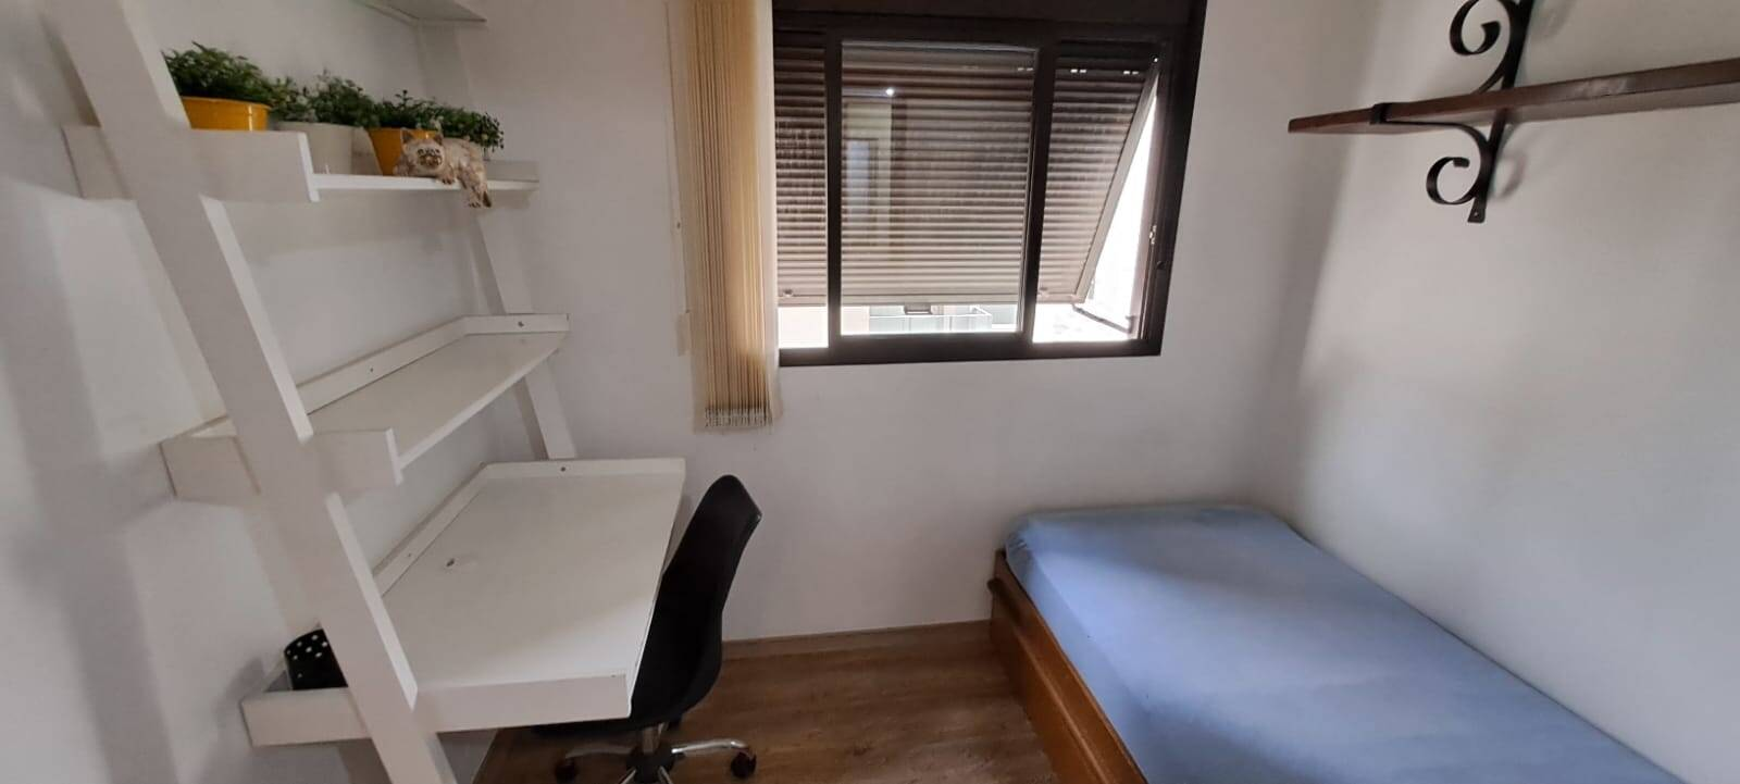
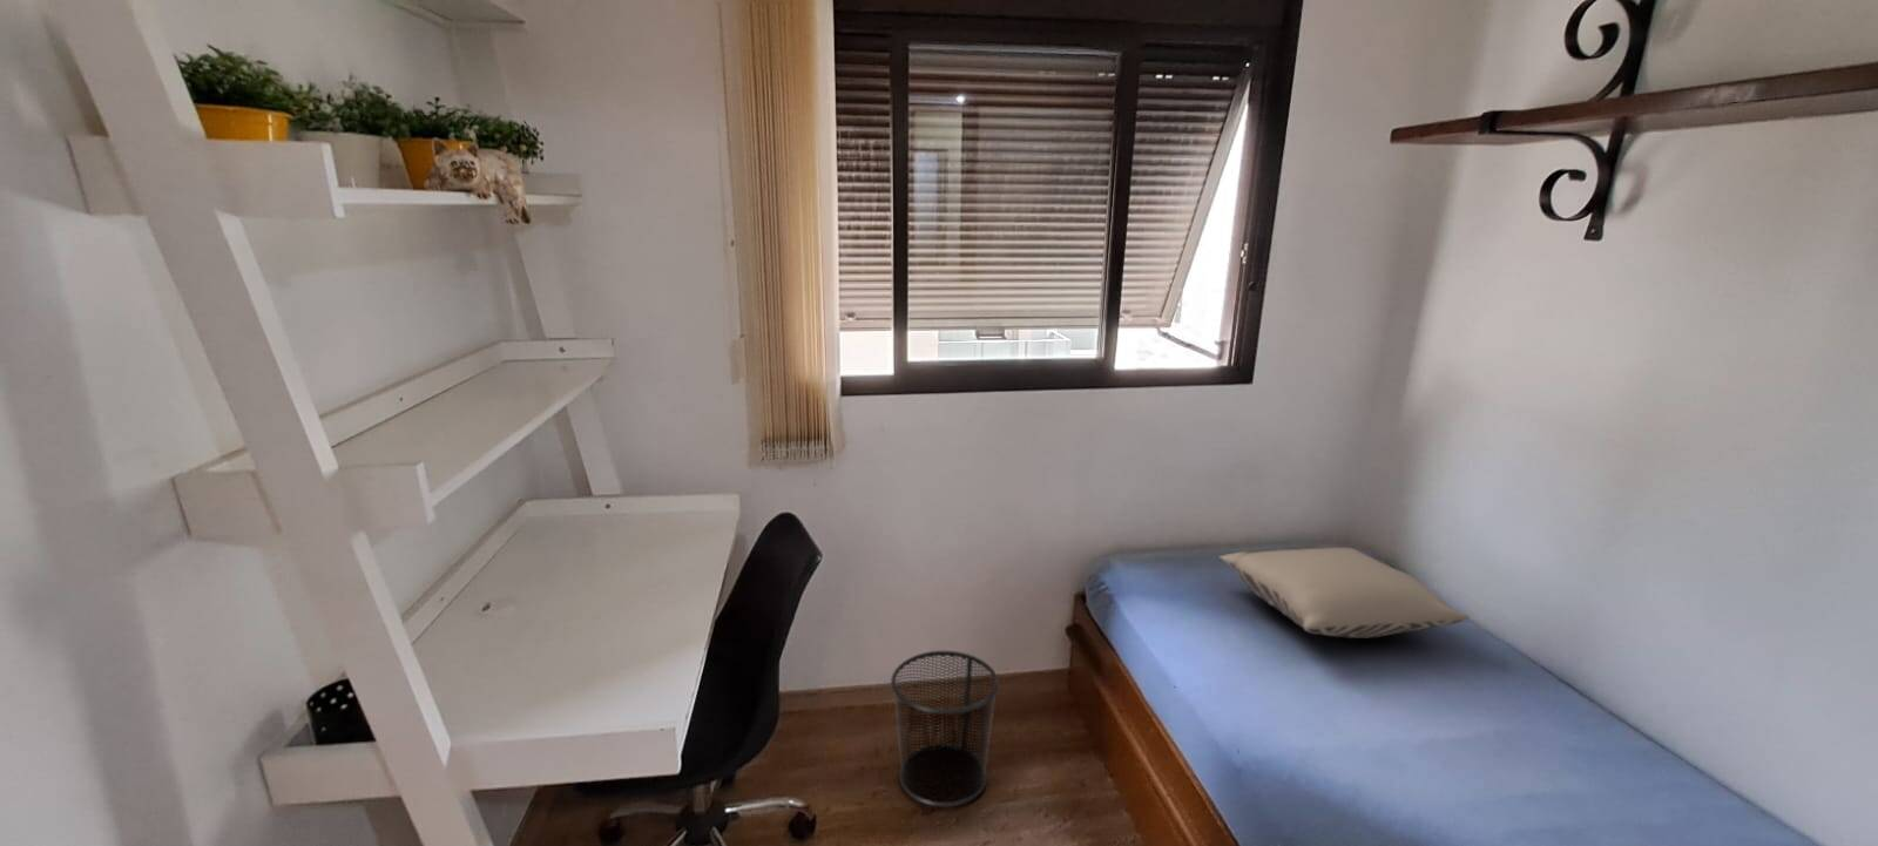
+ waste bin (944, 728)
+ pillow (1332, 585)
